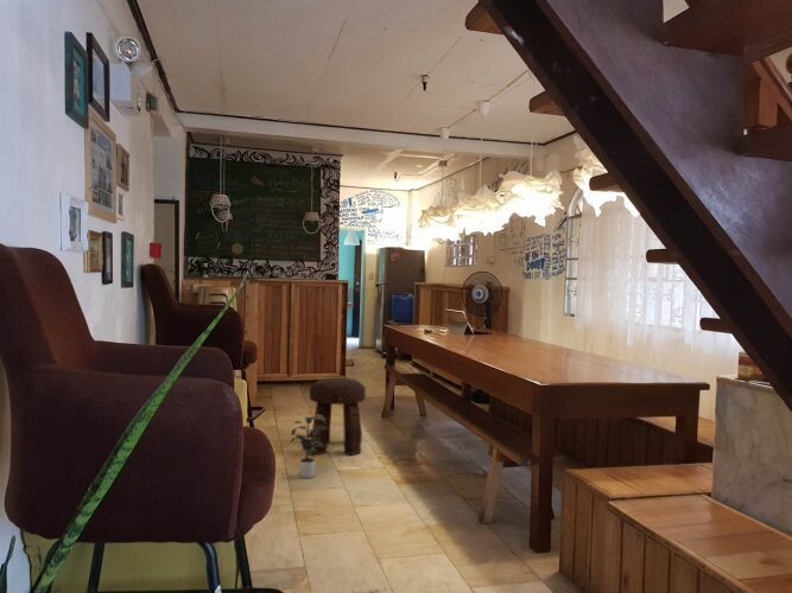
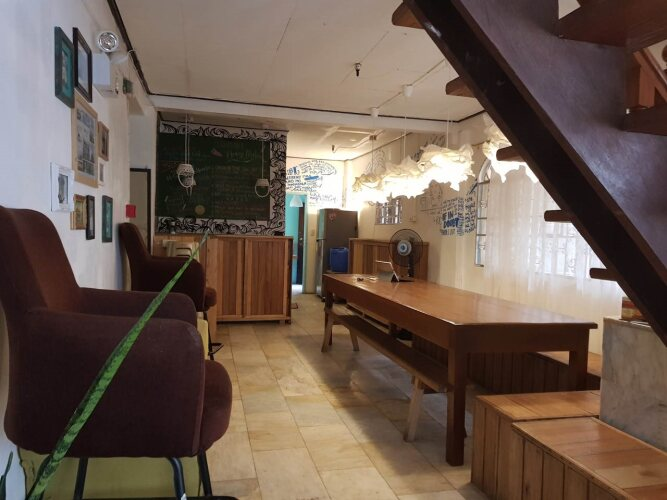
- stool (343, 414)
- potted plant (303, 445)
